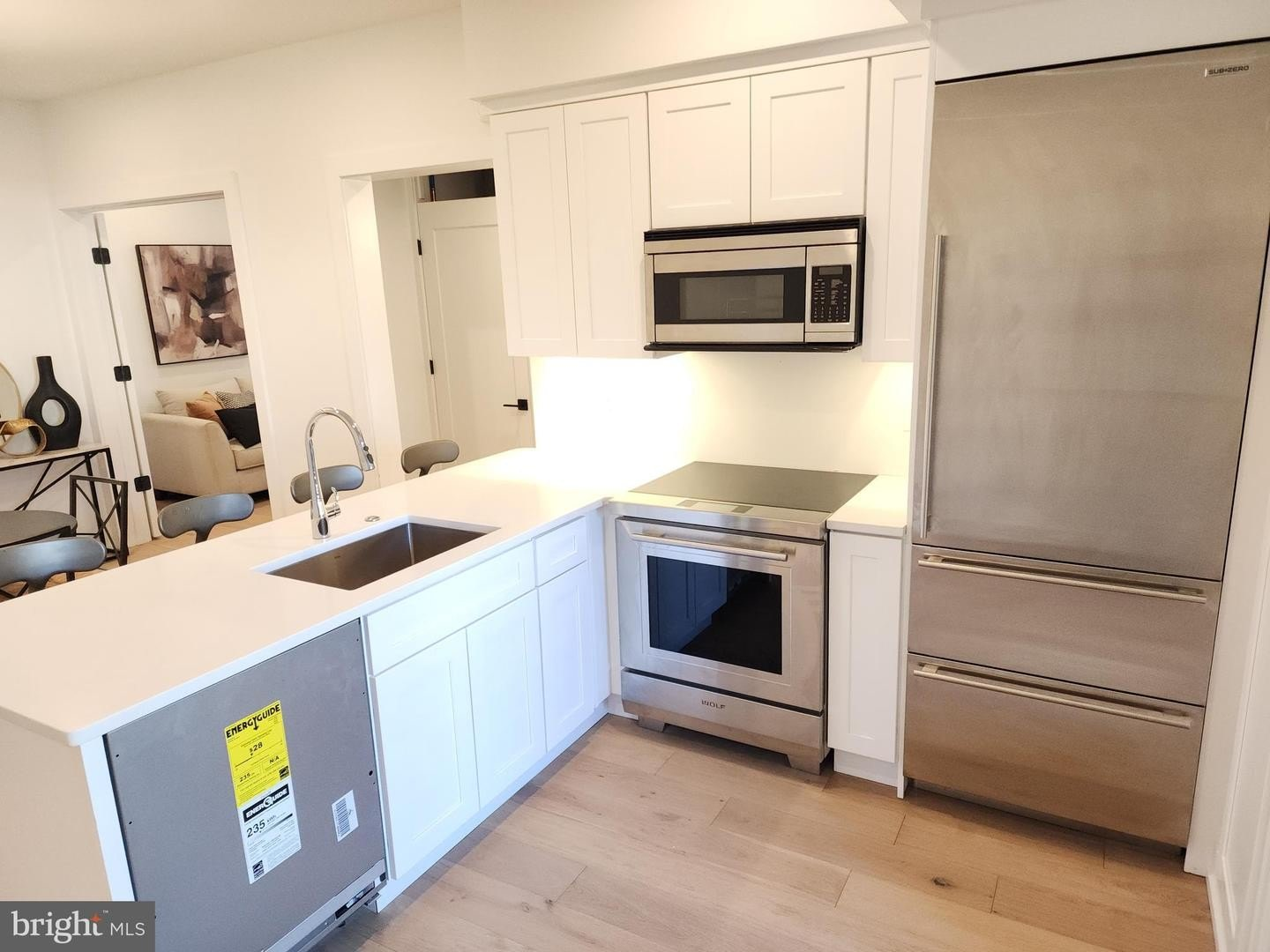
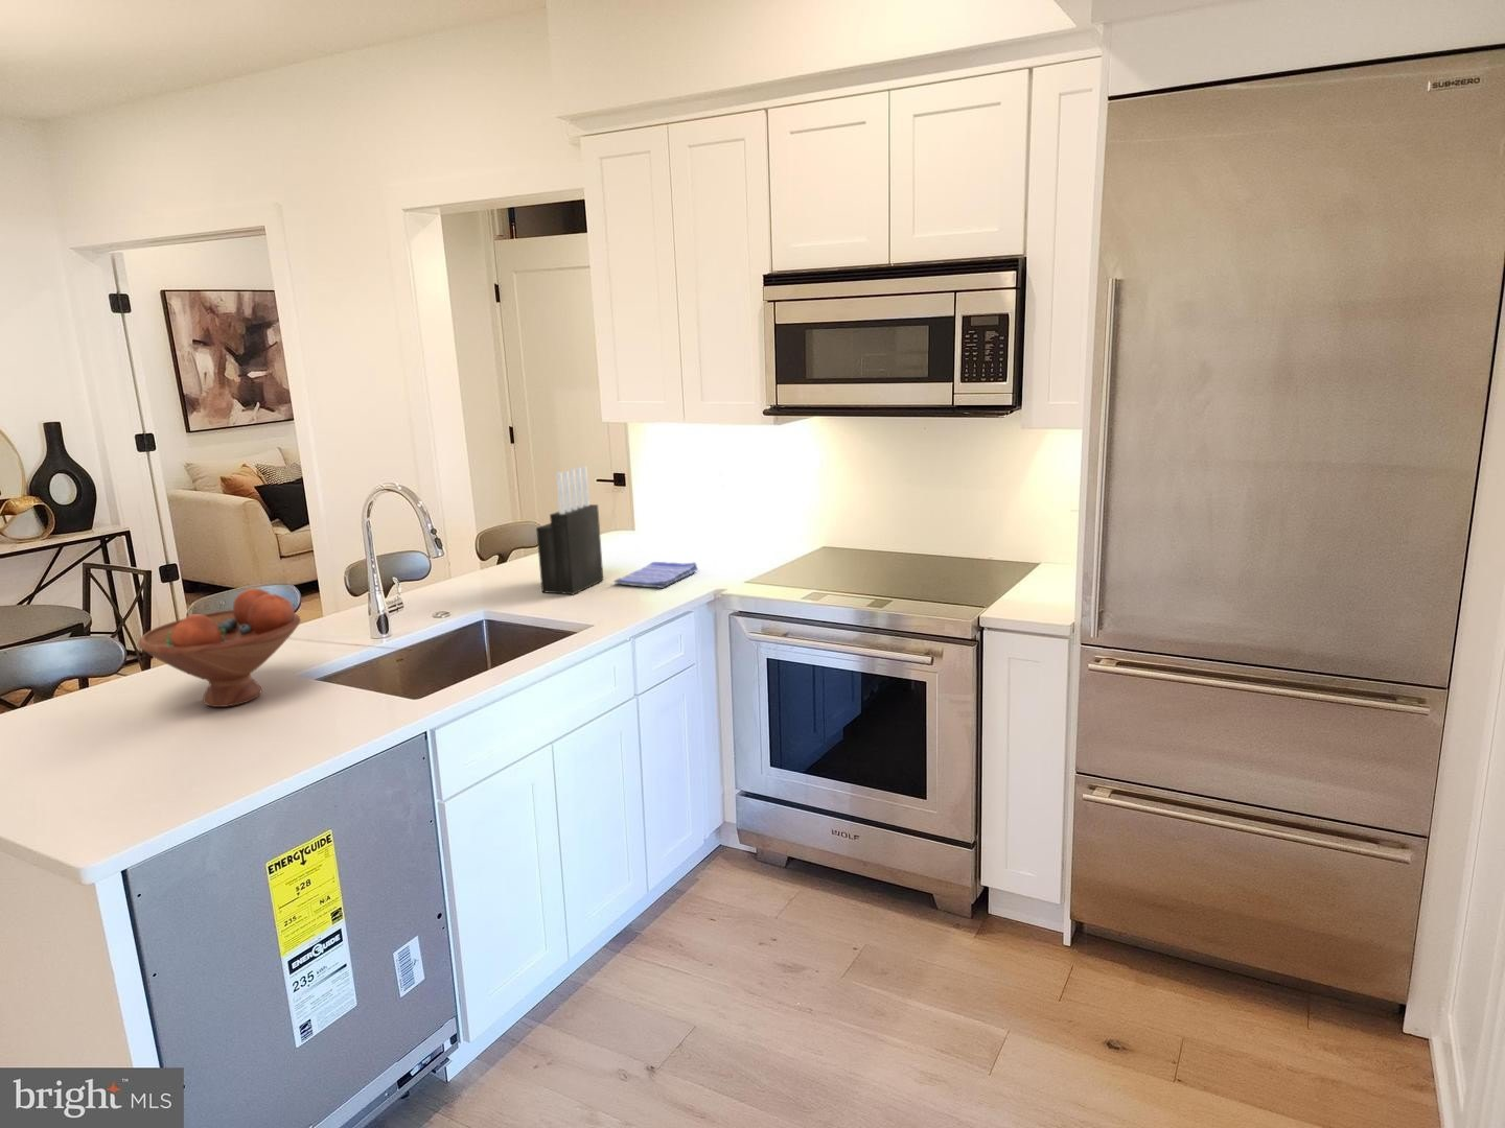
+ dish towel (658, 572)
+ knife block (564, 528)
+ fruit bowl (225, 648)
